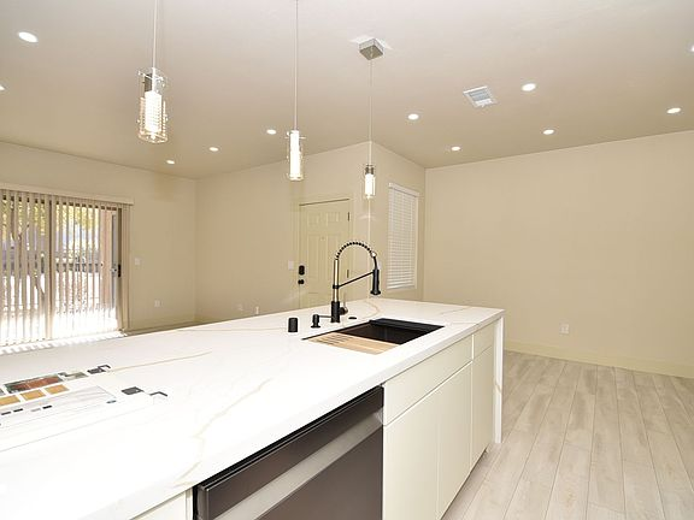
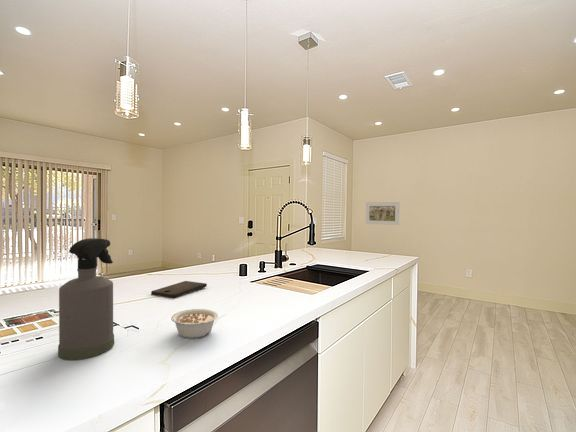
+ cutting board (180, 288)
+ legume (196, 322)
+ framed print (381, 213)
+ spray bottle (90, 292)
